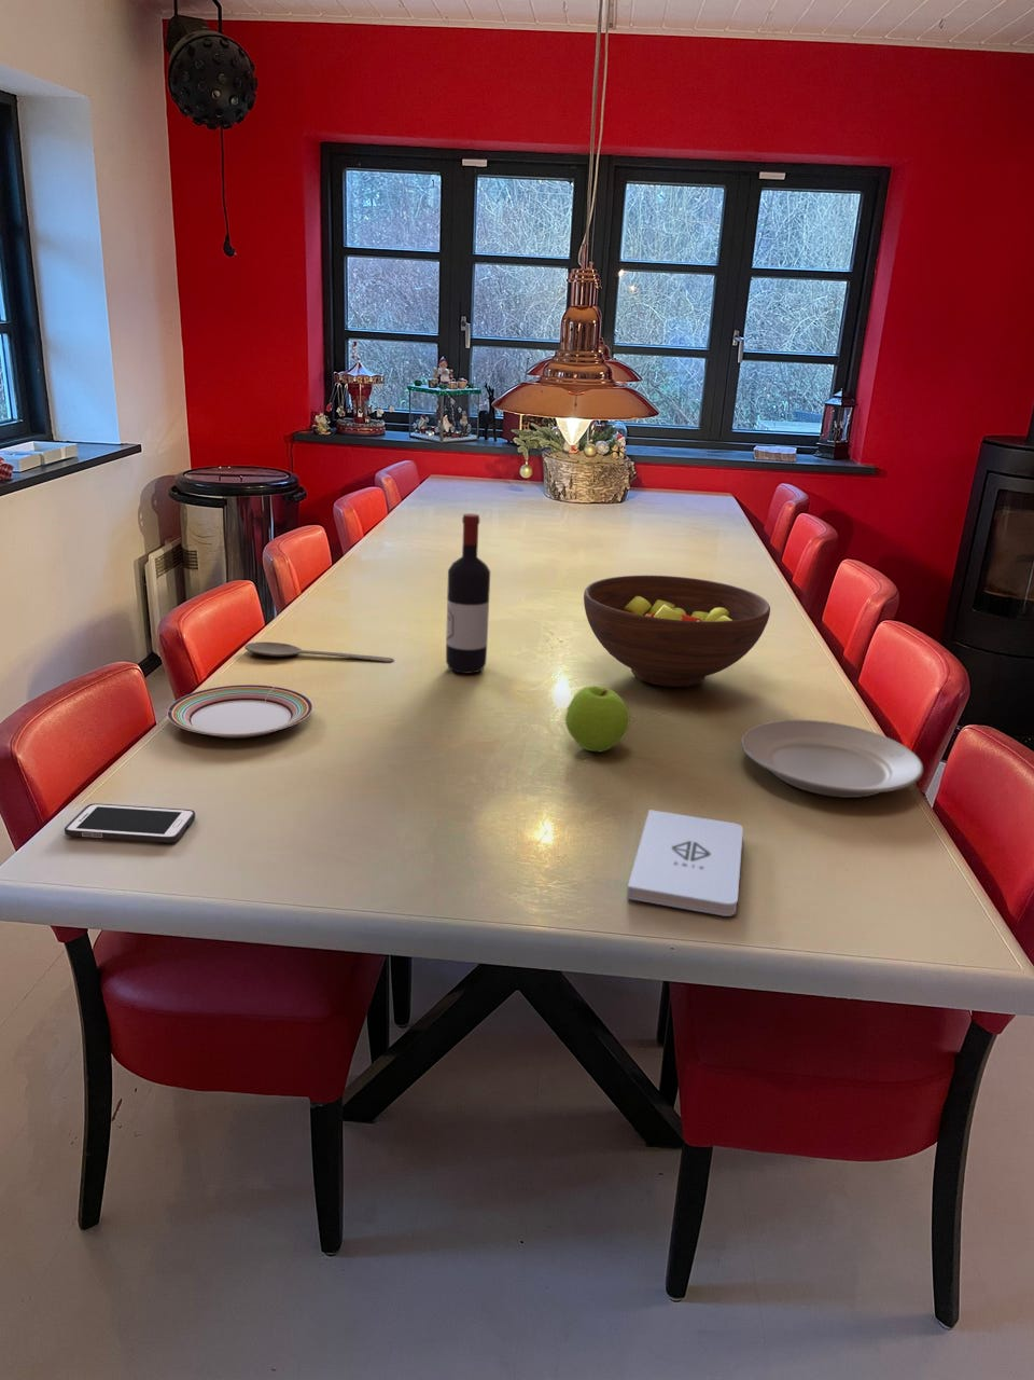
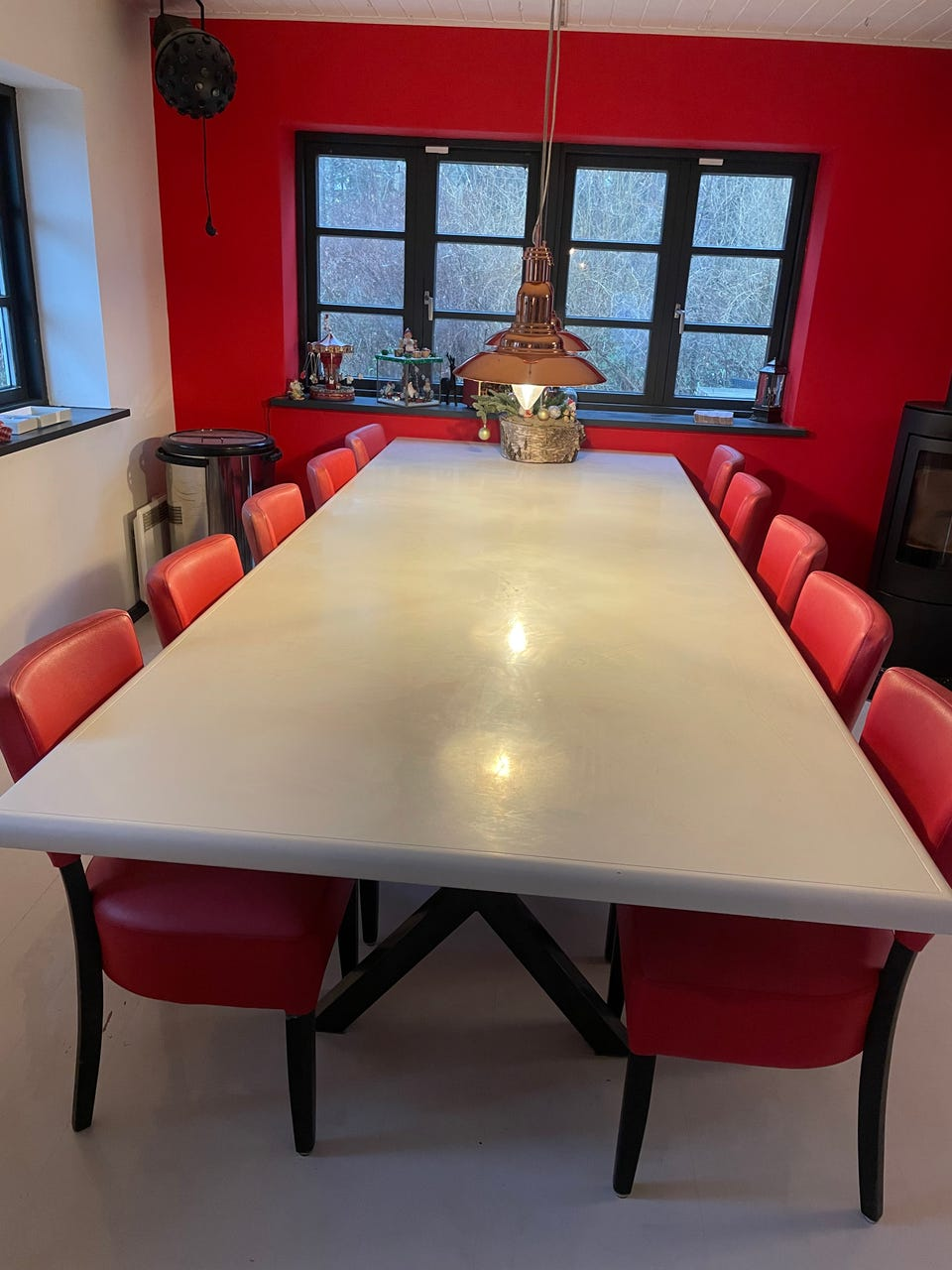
- cell phone (131, 823)
- apple (596, 718)
- plate (829, 761)
- plate (241, 714)
- wine bottle (467, 593)
- fruit bowl (671, 637)
- wooden spoon (319, 652)
- notepad (689, 858)
